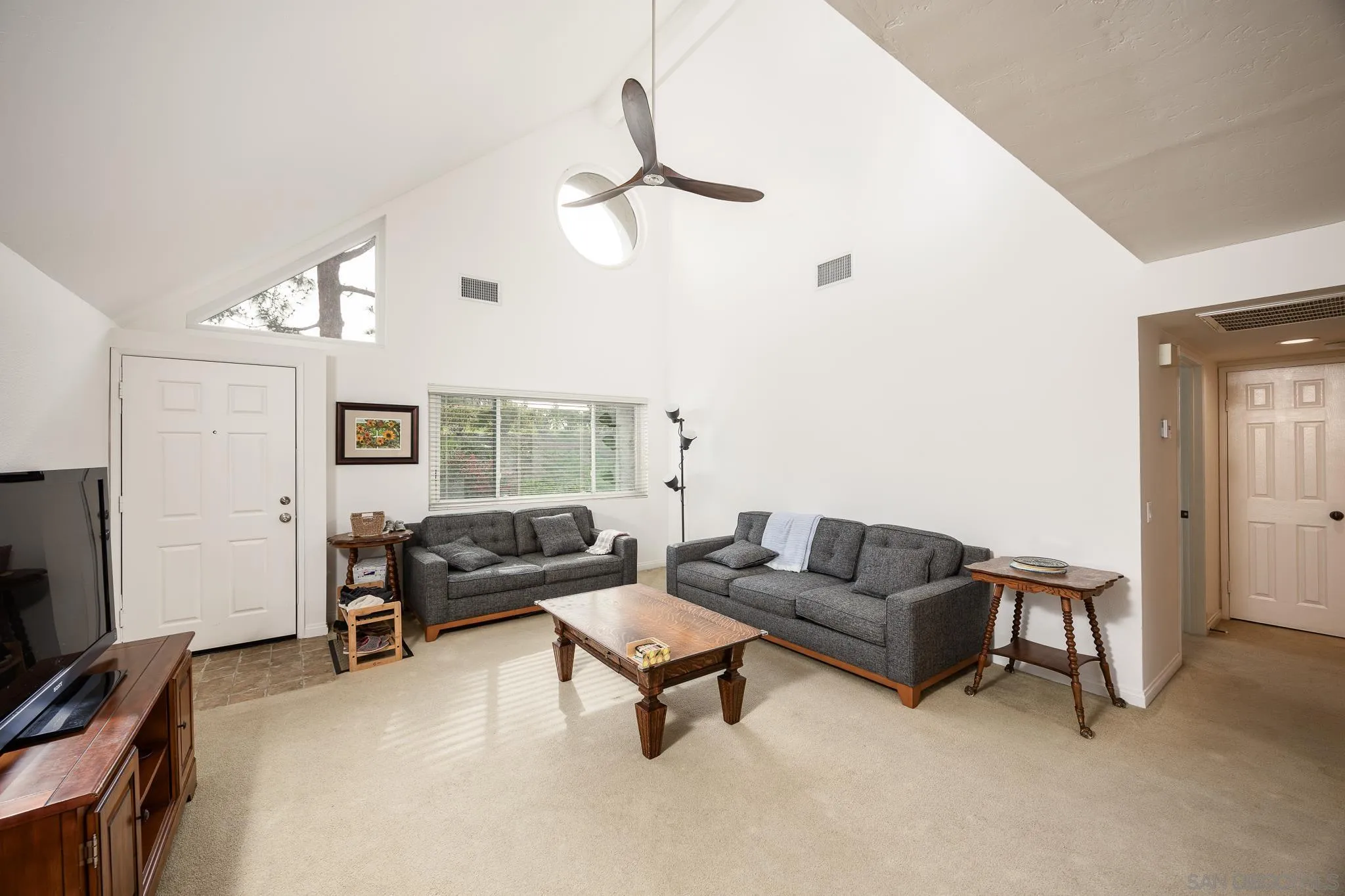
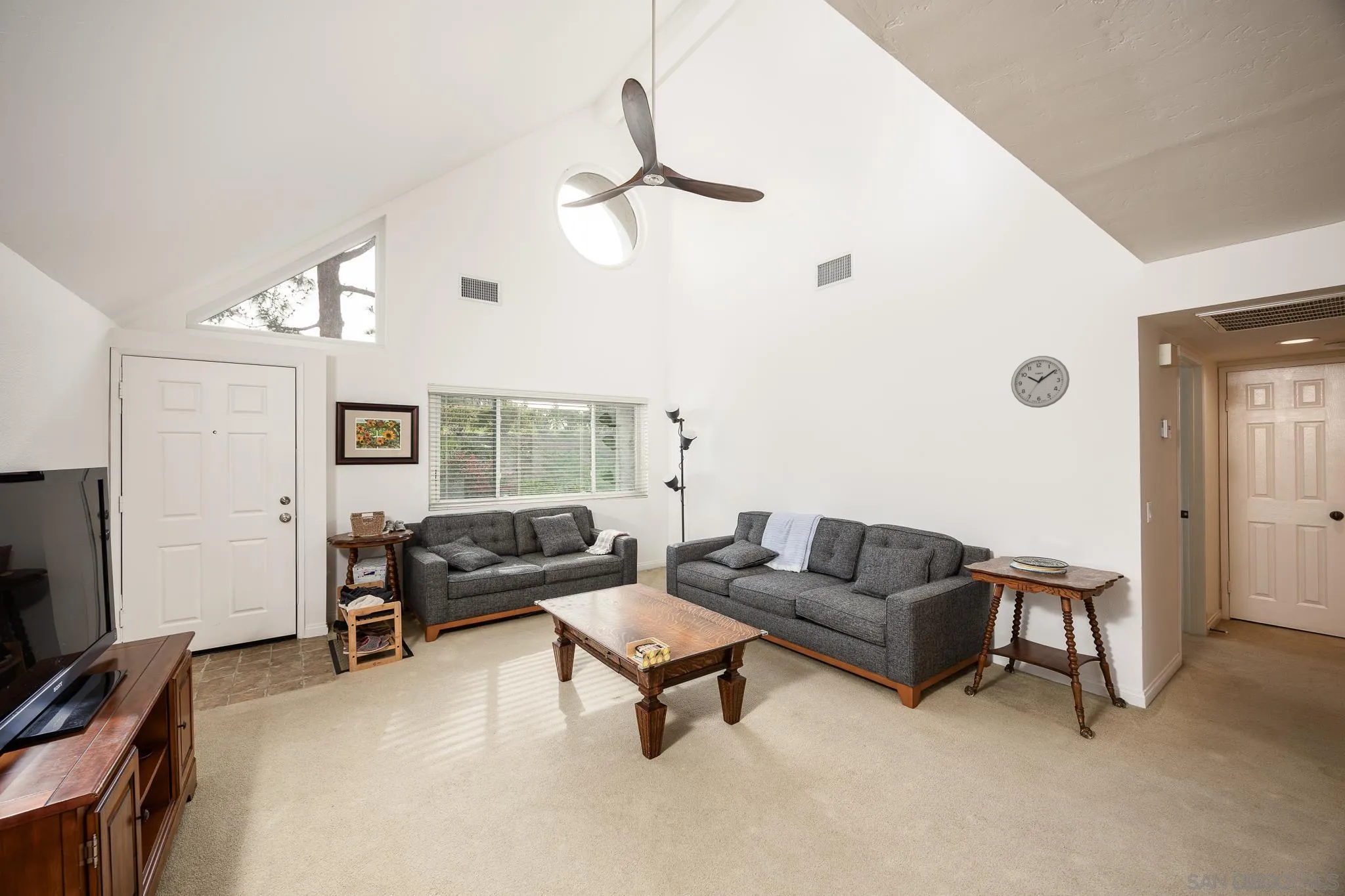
+ wall clock (1038, 381)
